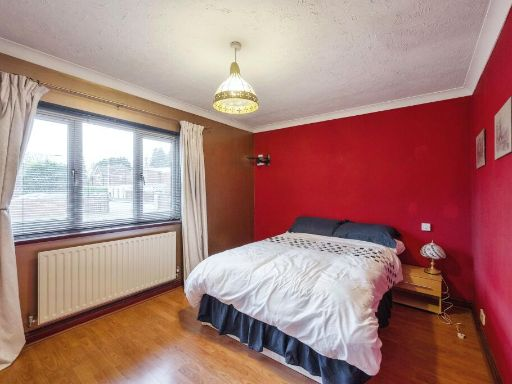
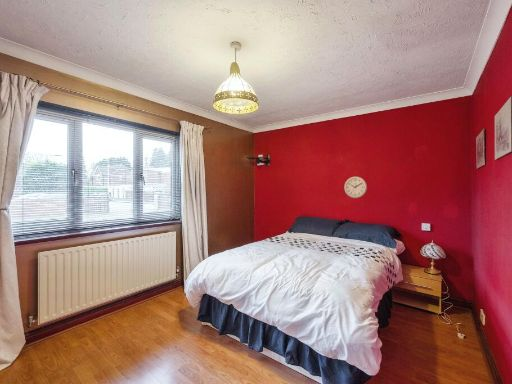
+ wall clock (355, 187)
